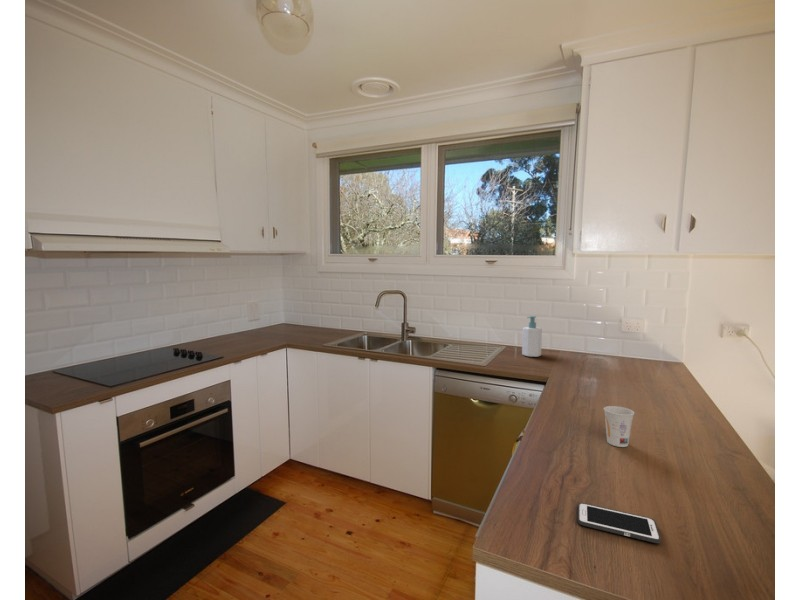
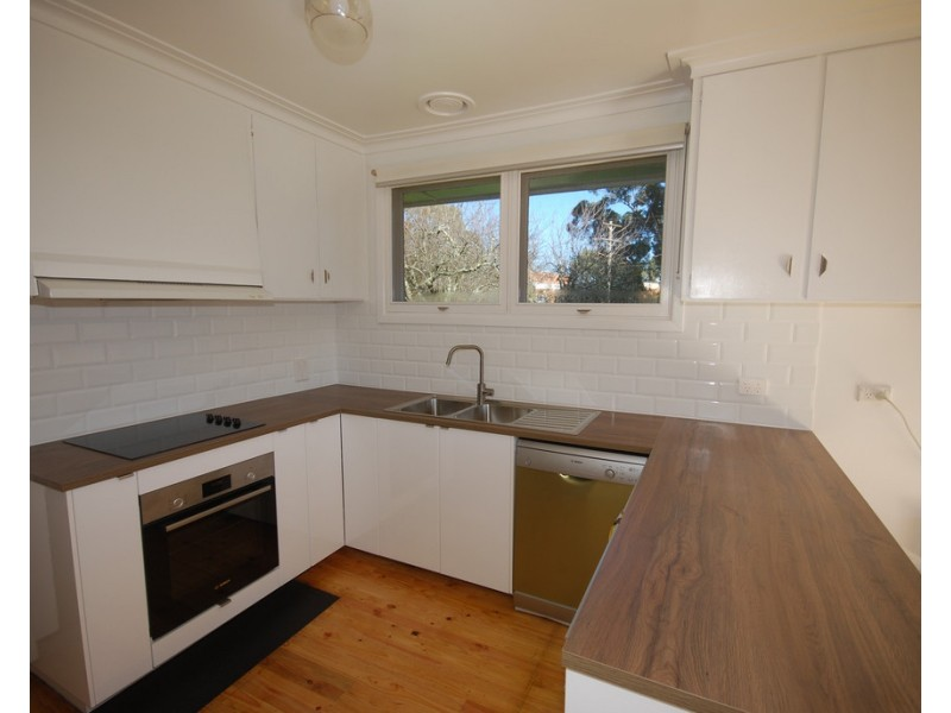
- cell phone (616, 522)
- soap bottle (532, 335)
- cup (618, 426)
